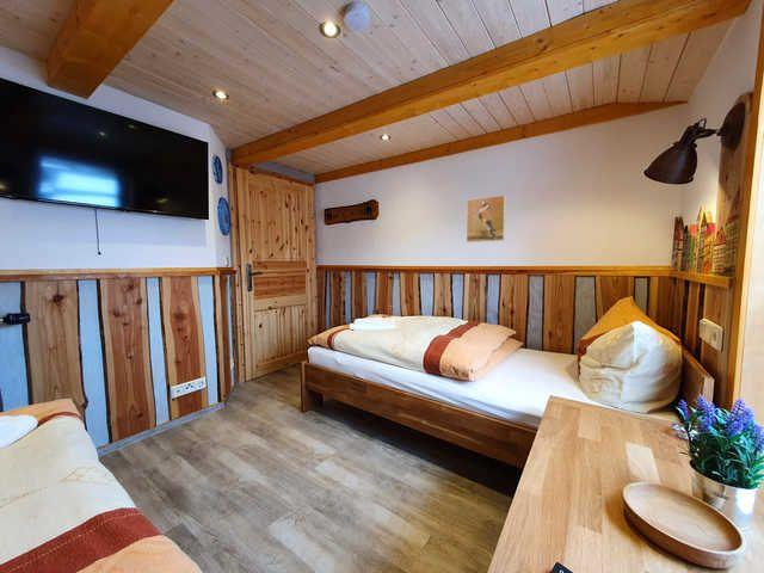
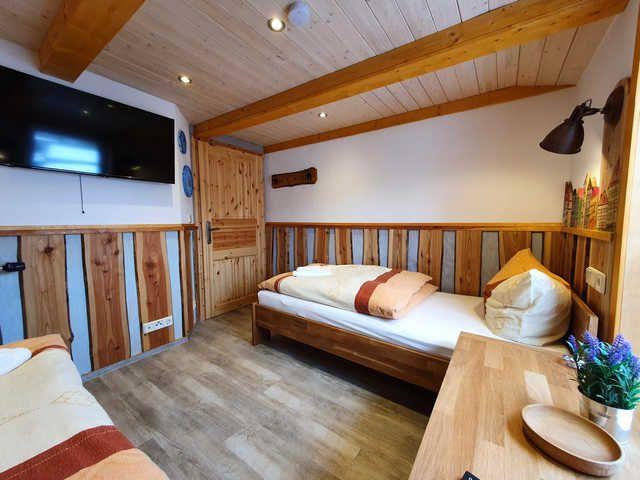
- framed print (485, 220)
